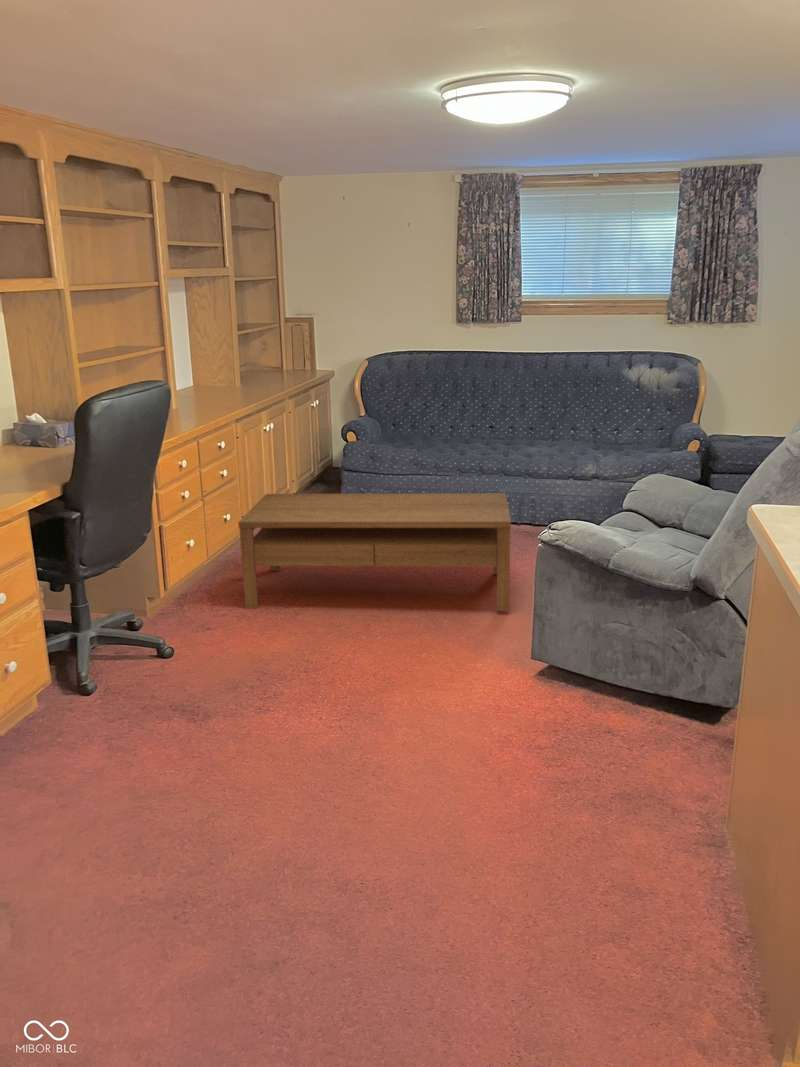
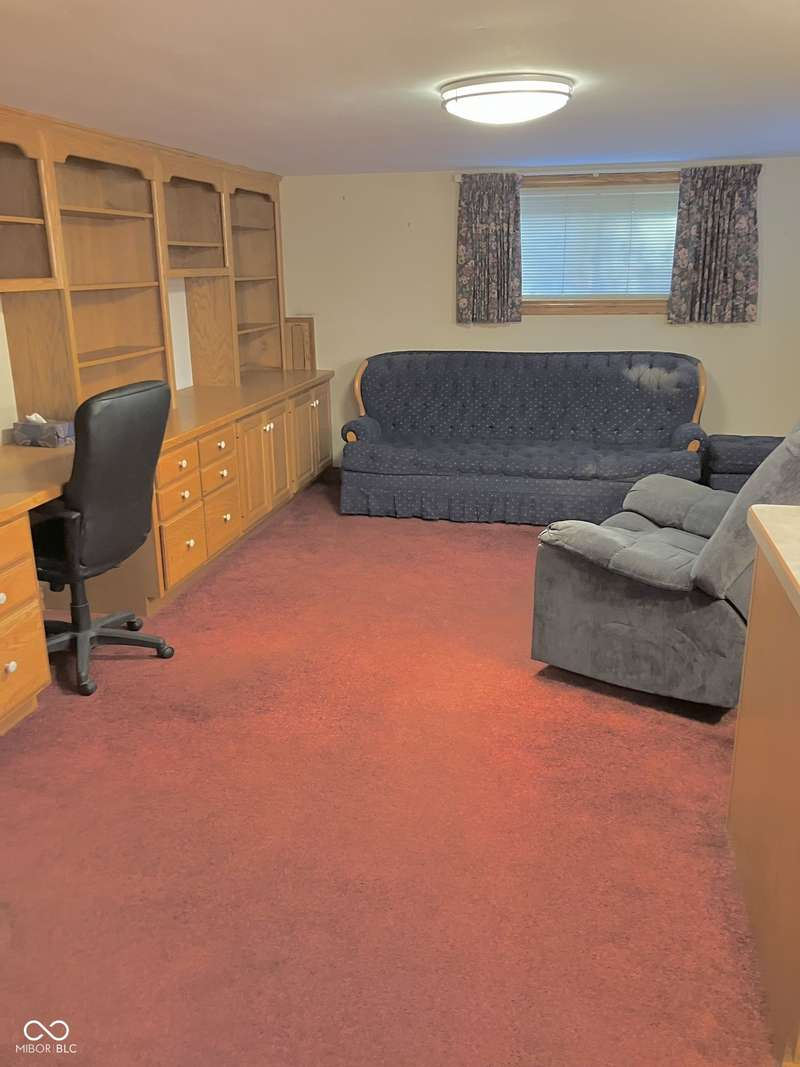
- coffee table (380, 548)
